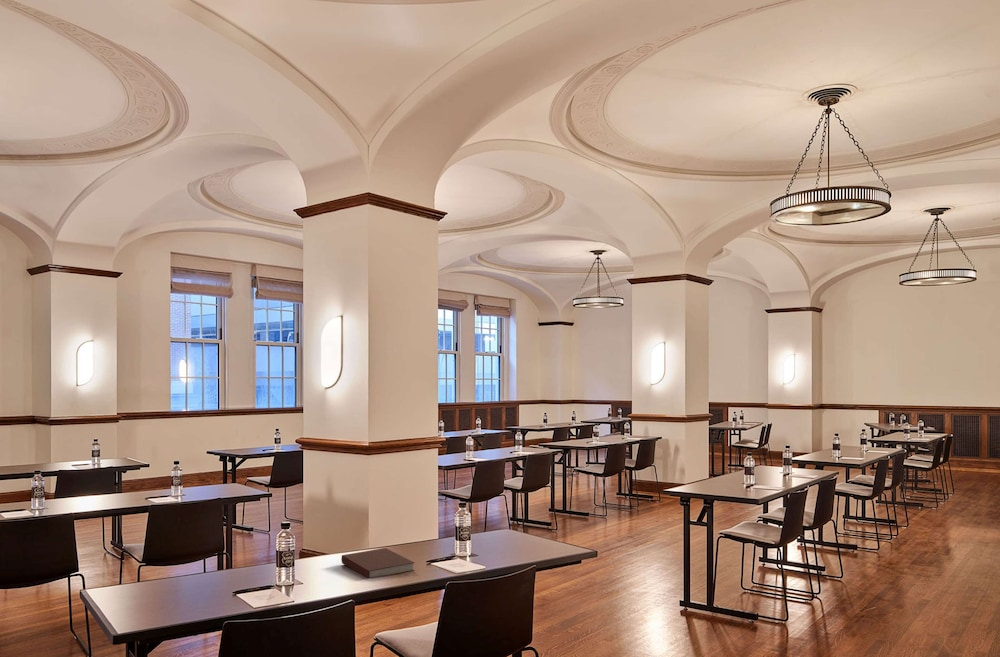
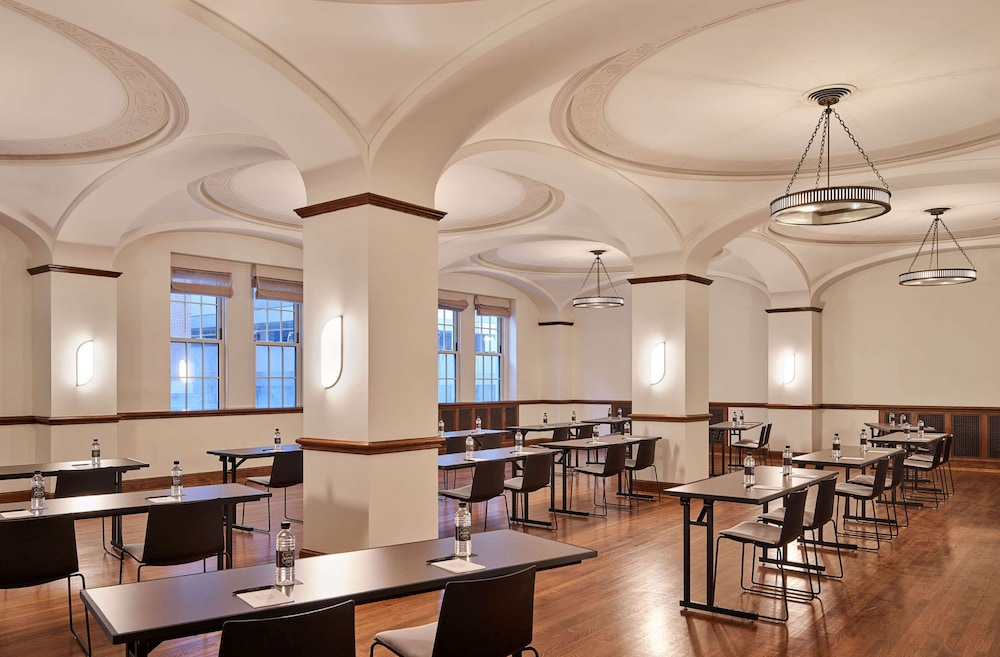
- notebook (377, 562)
